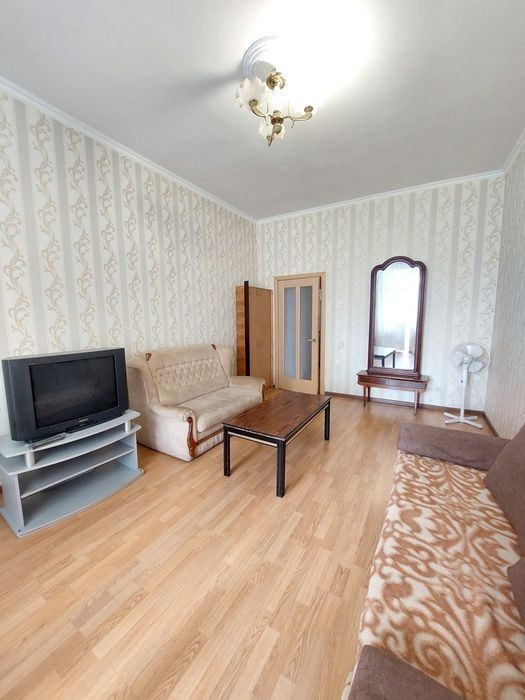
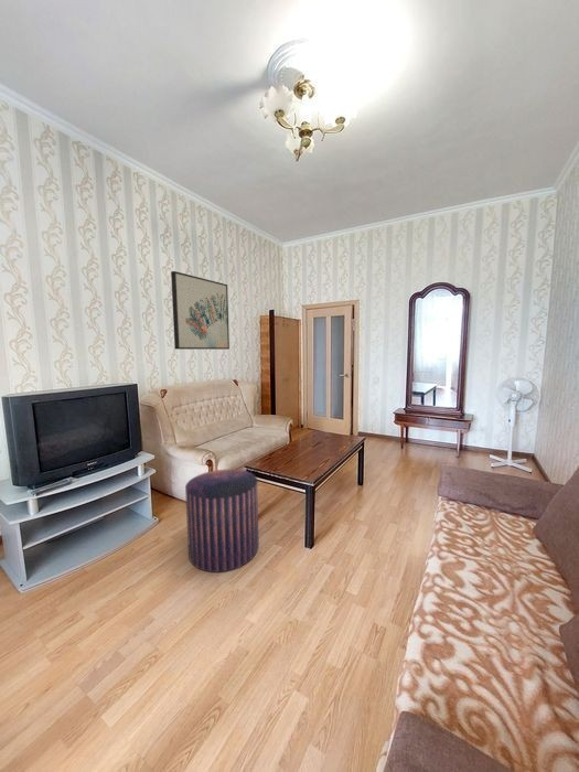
+ pouf (223, 515)
+ wall art (203, 314)
